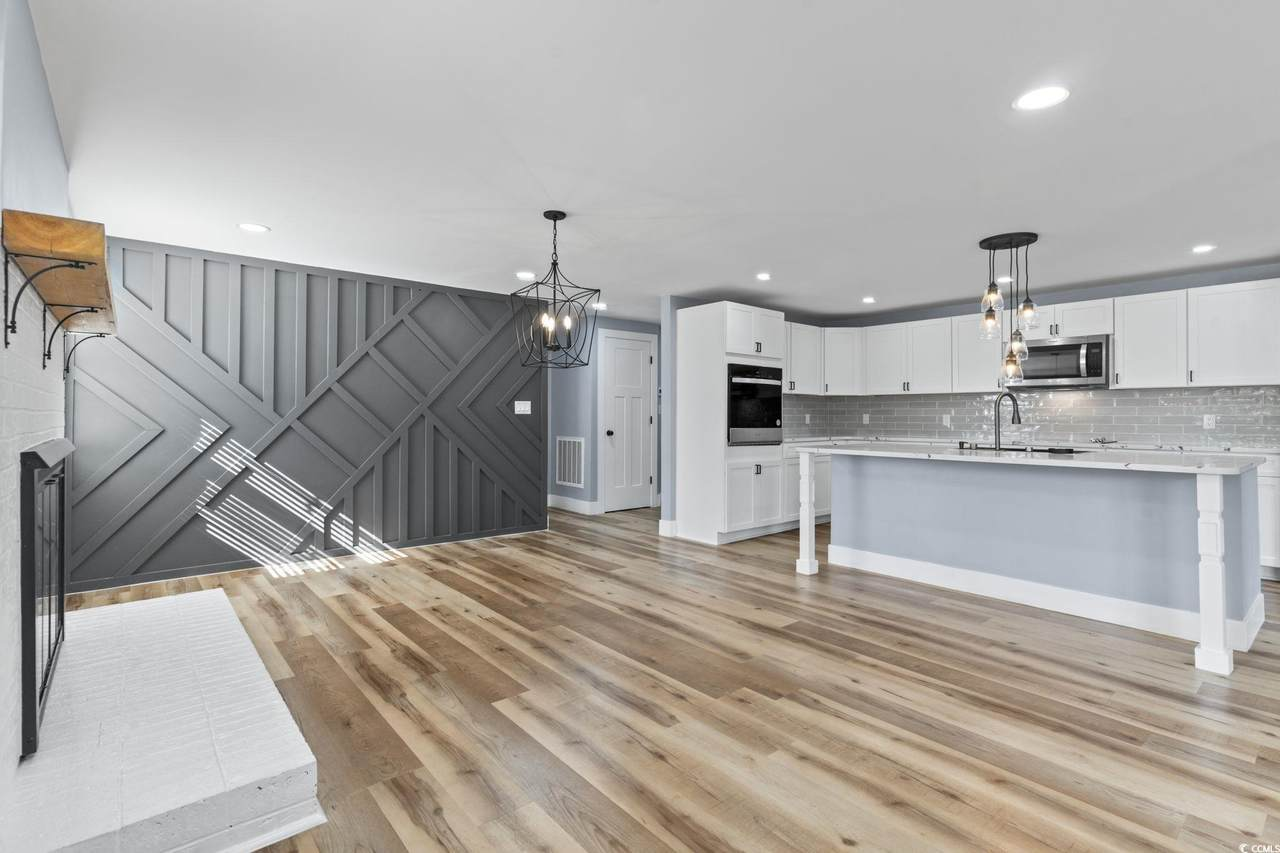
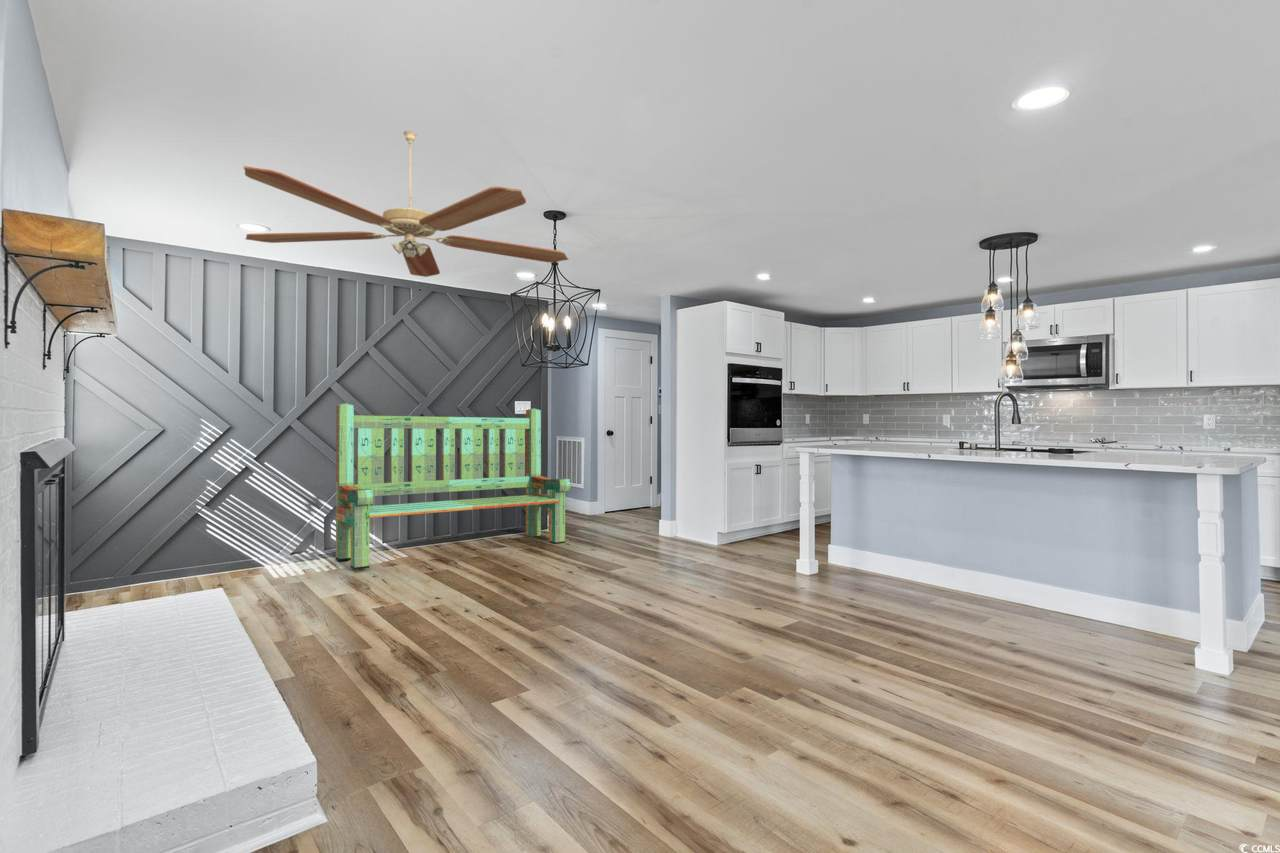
+ bench (460, 478)
+ ceiling fan (410, 198)
